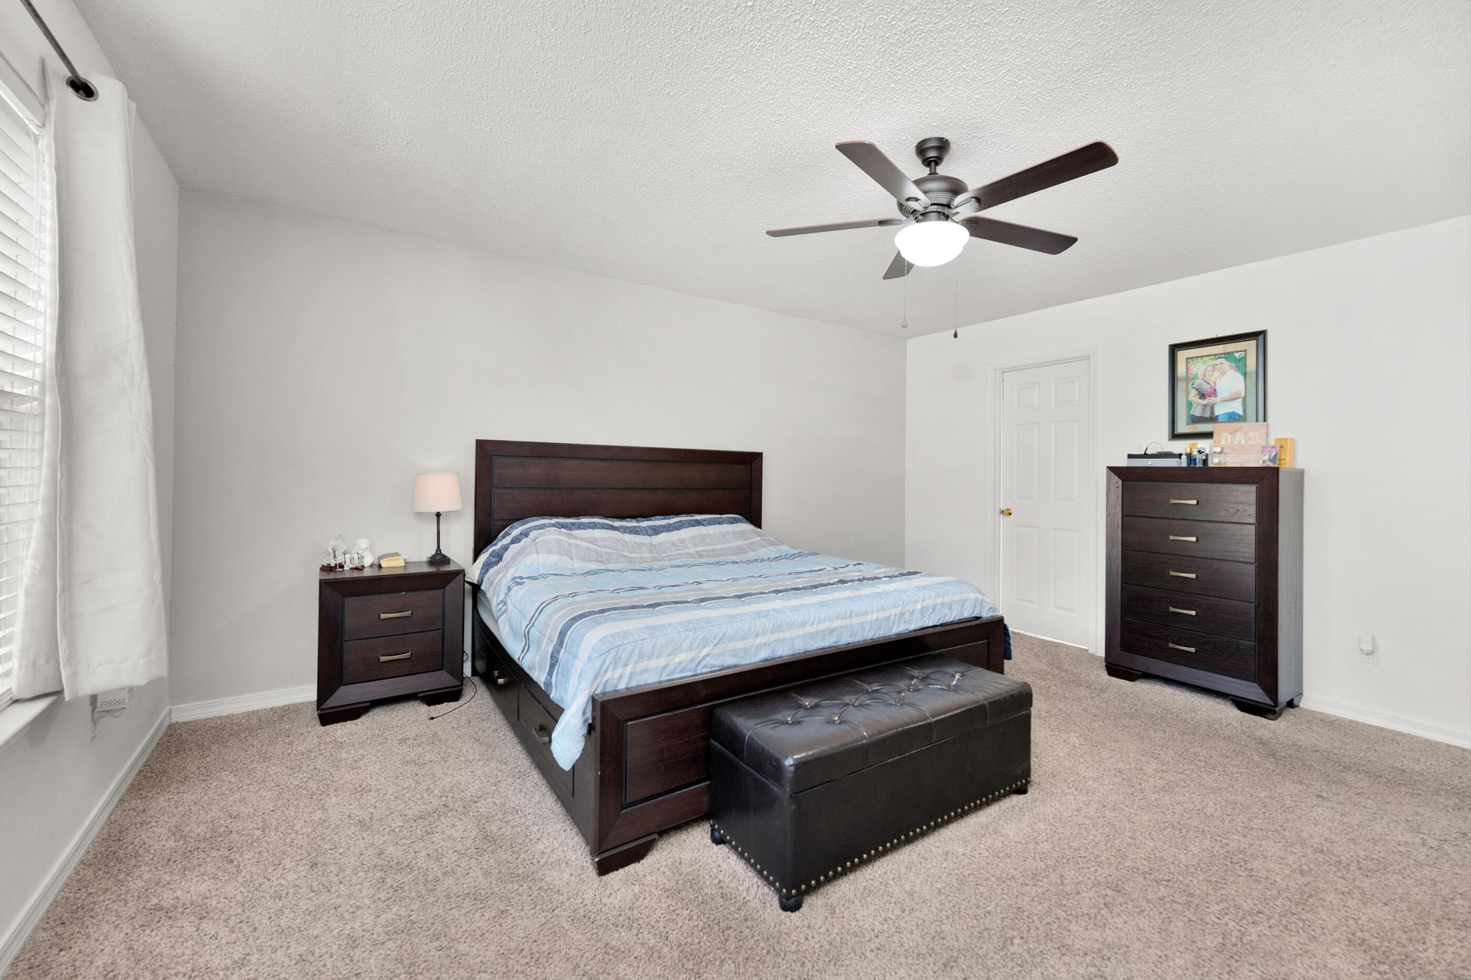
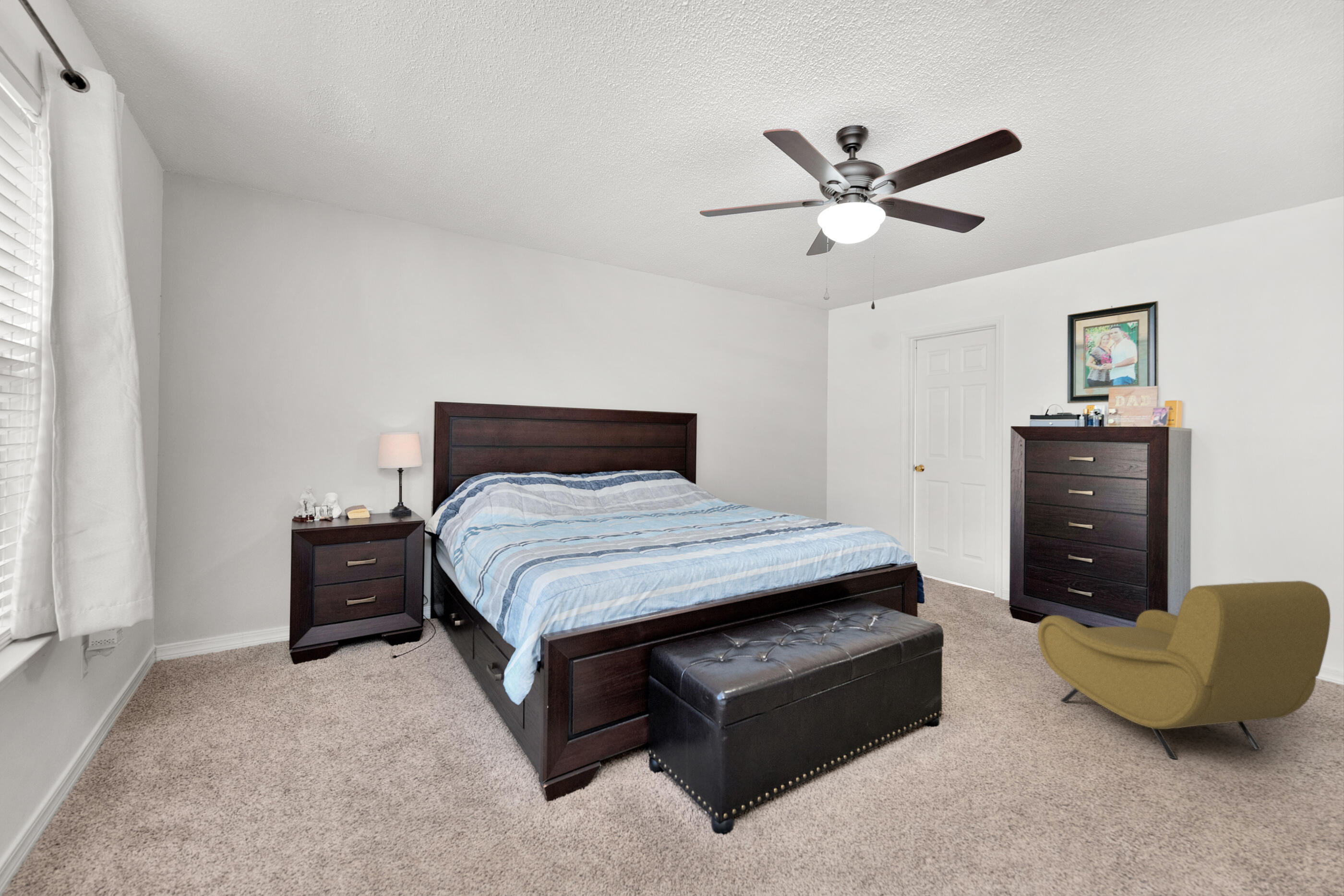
+ armchair (1163, 645)
